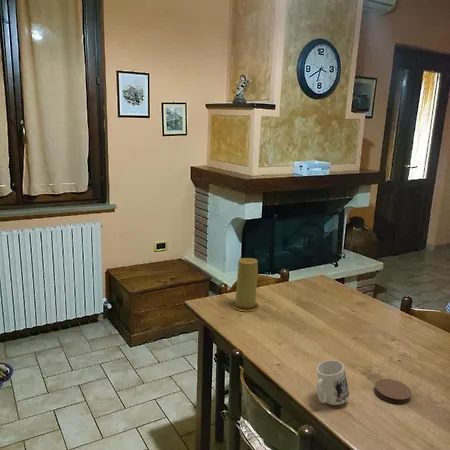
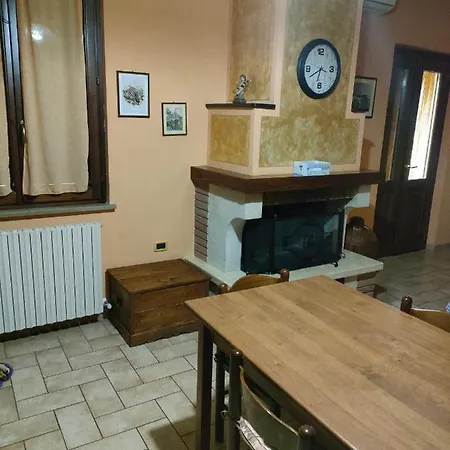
- mug (332, 384)
- coaster (392, 390)
- candle (246, 283)
